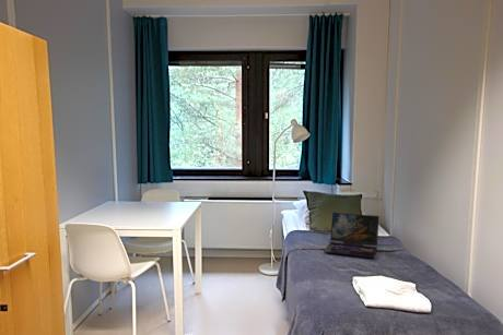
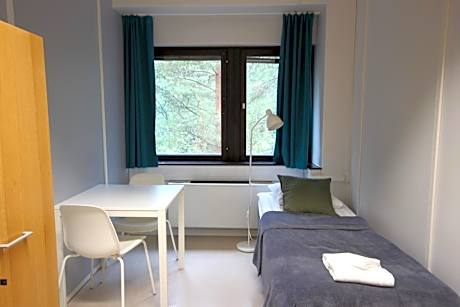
- laptop (351, 234)
